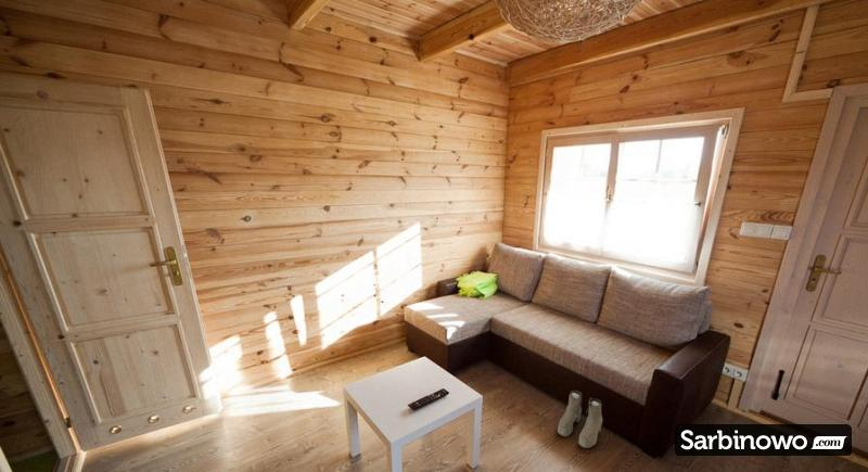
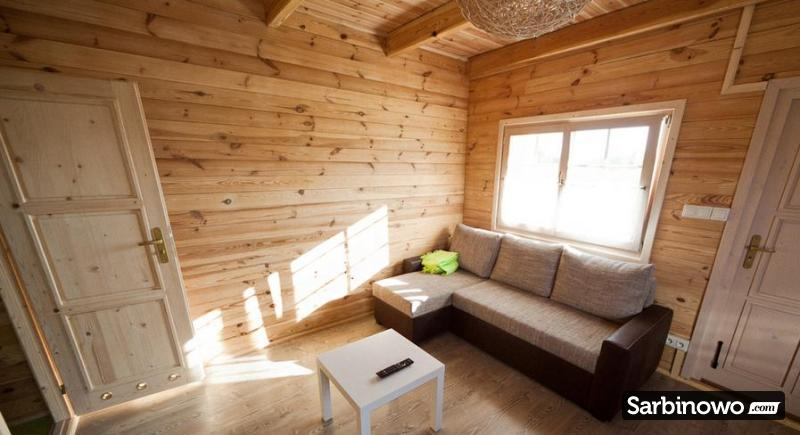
- boots (579, 416)
